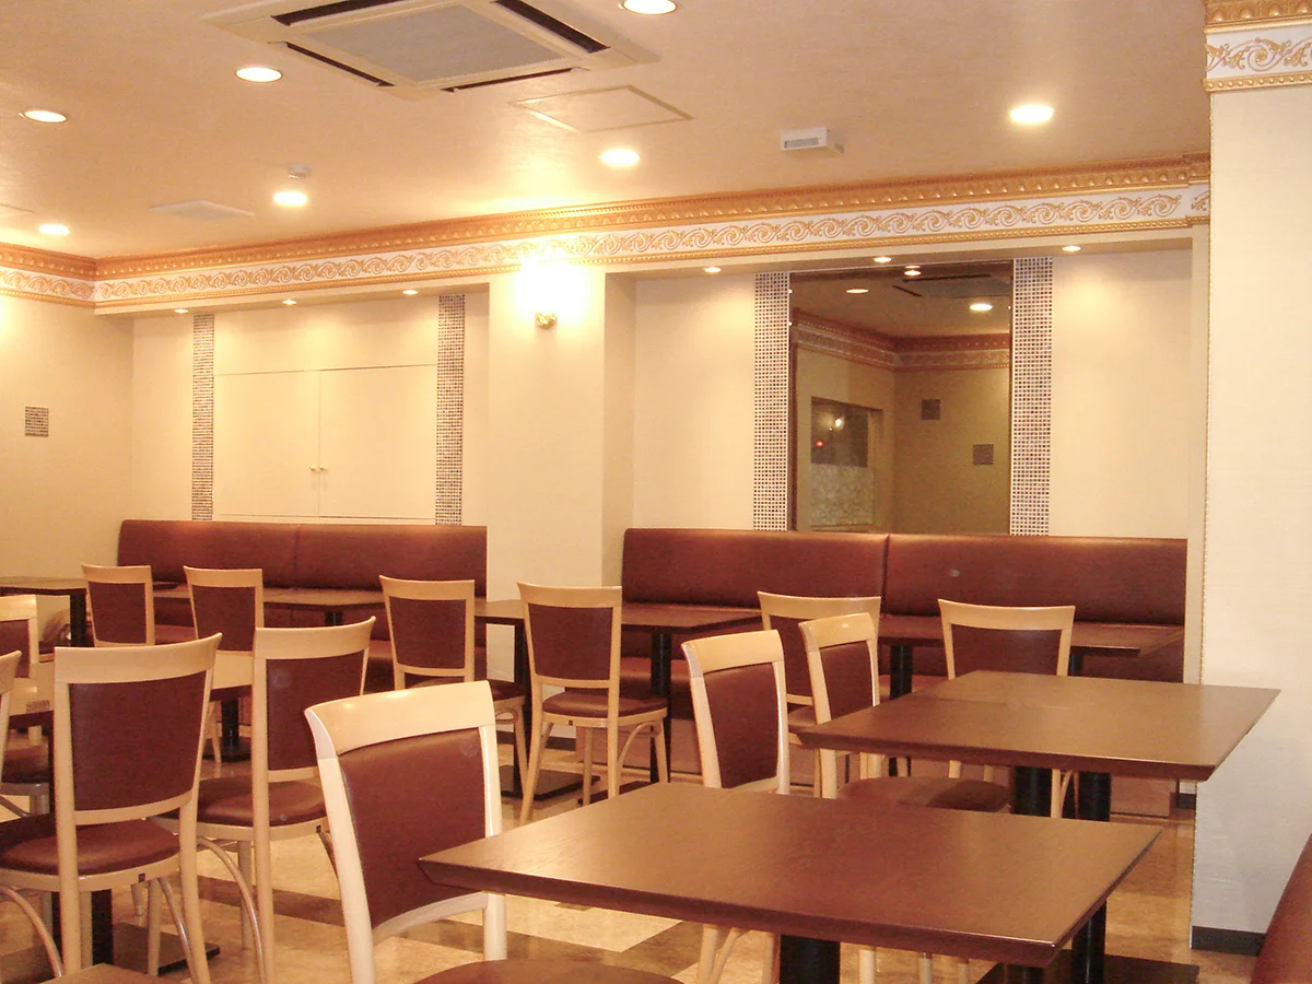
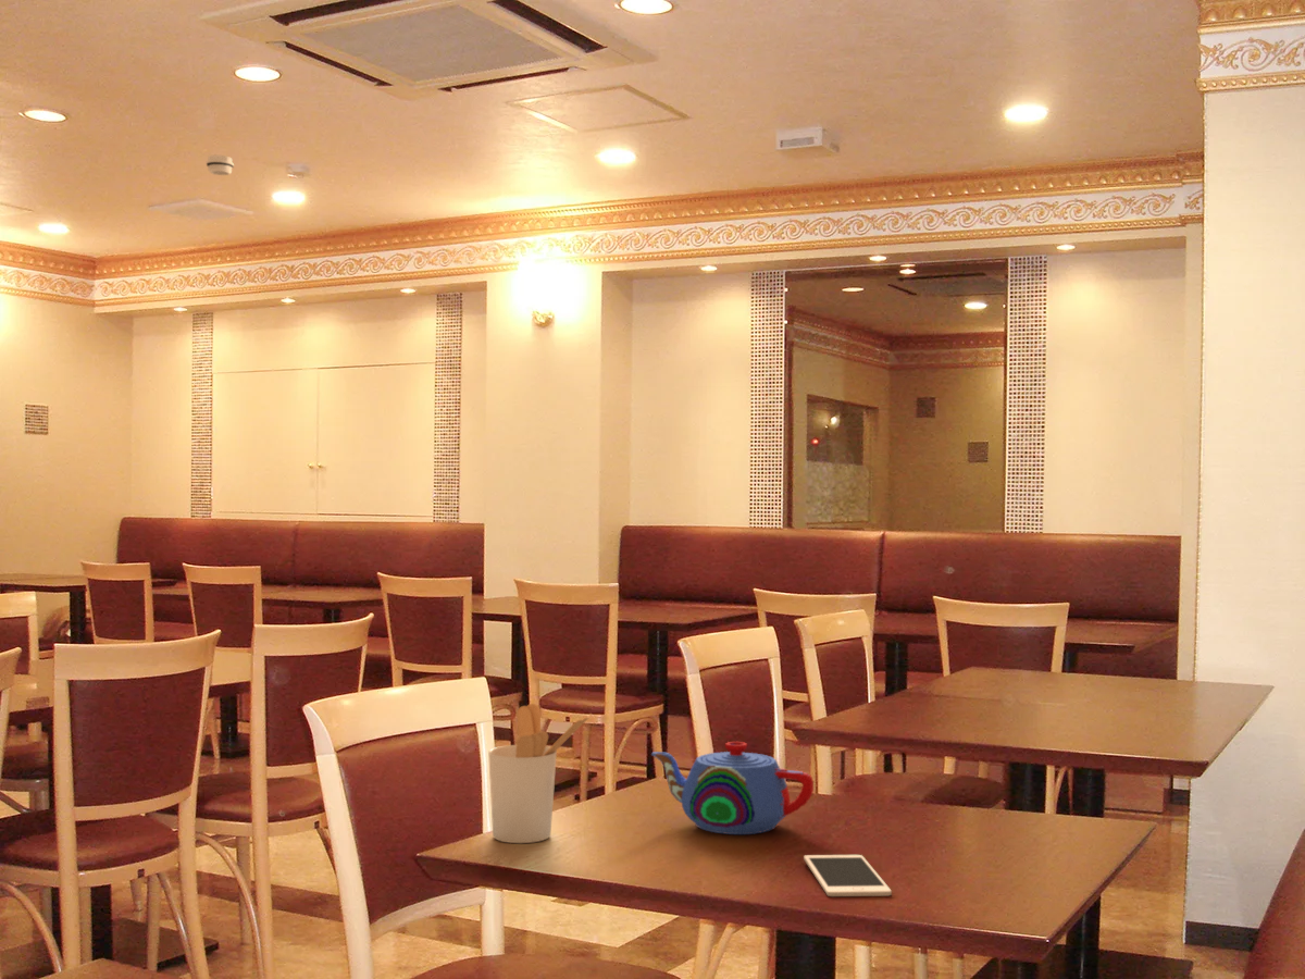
+ smoke detector (220, 165)
+ cell phone (845, 875)
+ utensil holder (540, 772)
+ teapot (730, 783)
